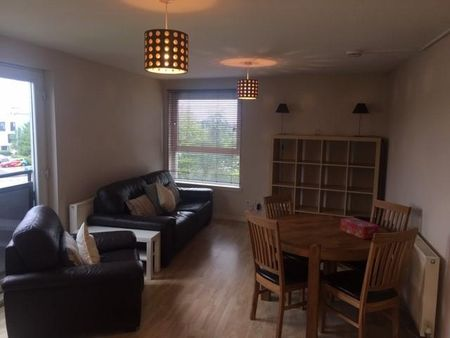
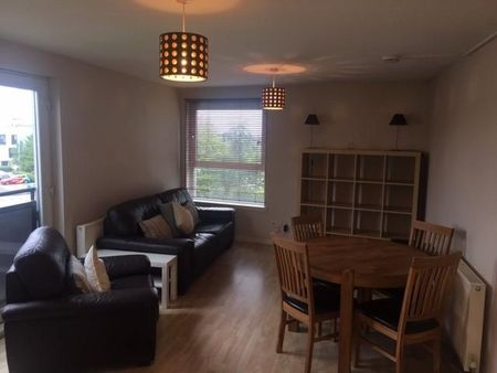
- tissue box (358, 227)
